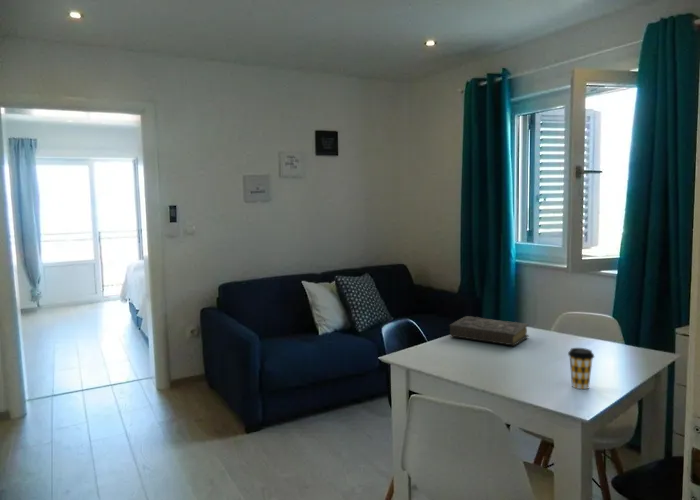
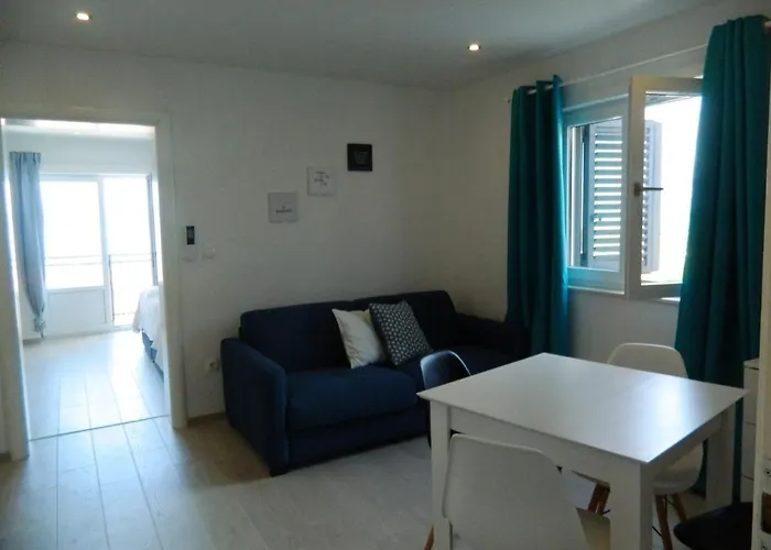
- coffee cup (580, 368)
- book (488, 330)
